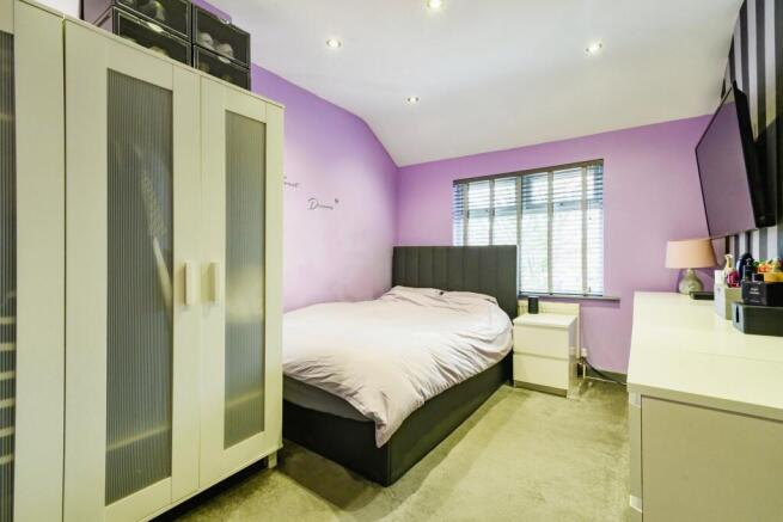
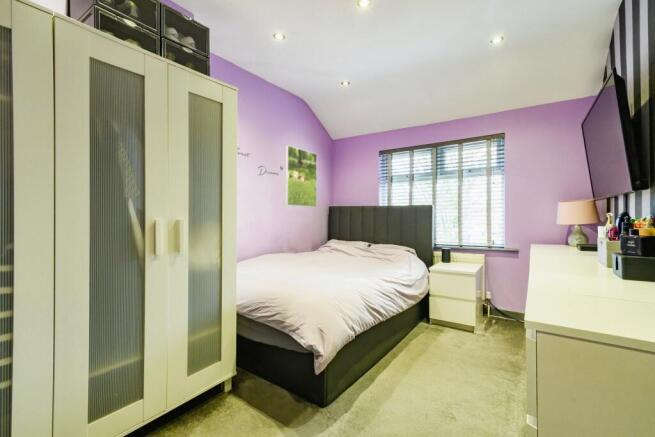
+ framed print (302, 178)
